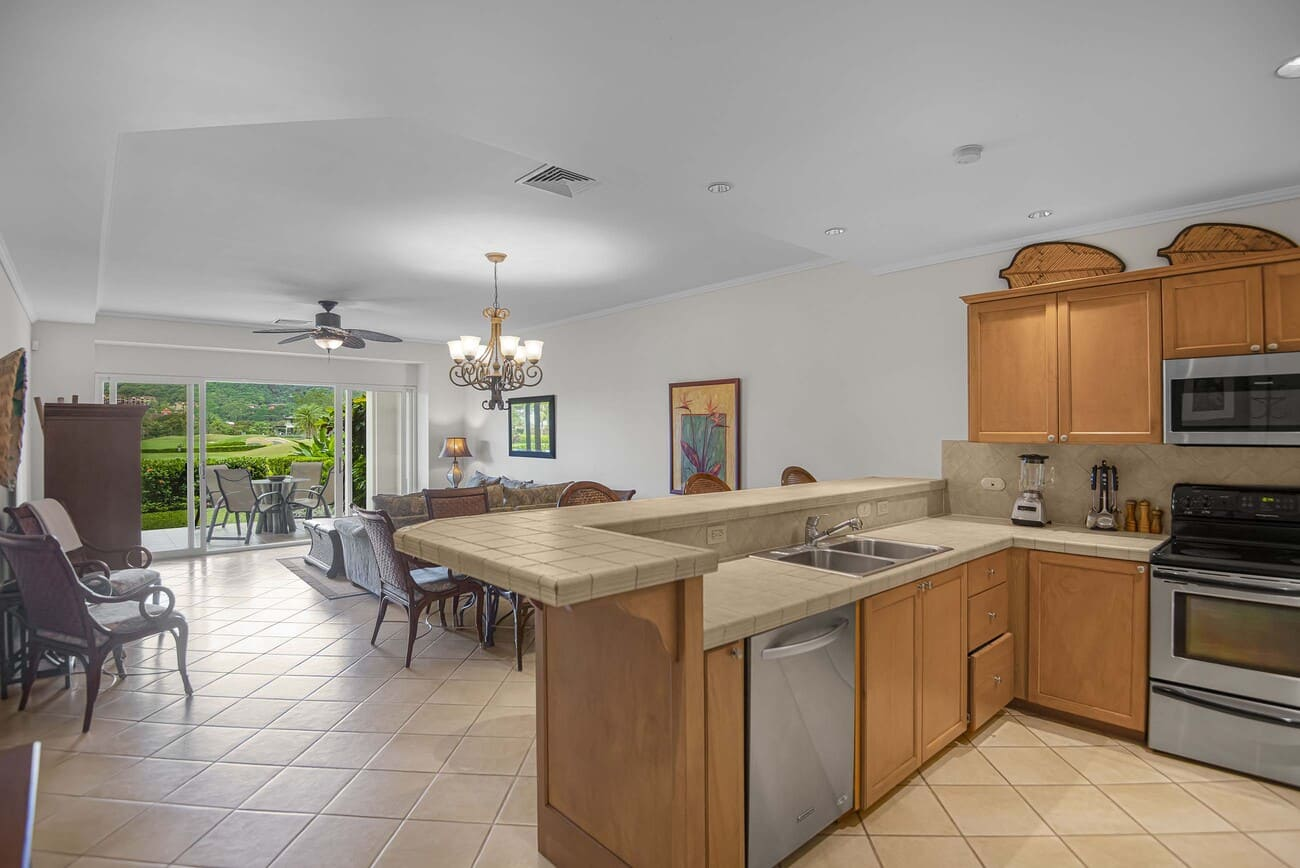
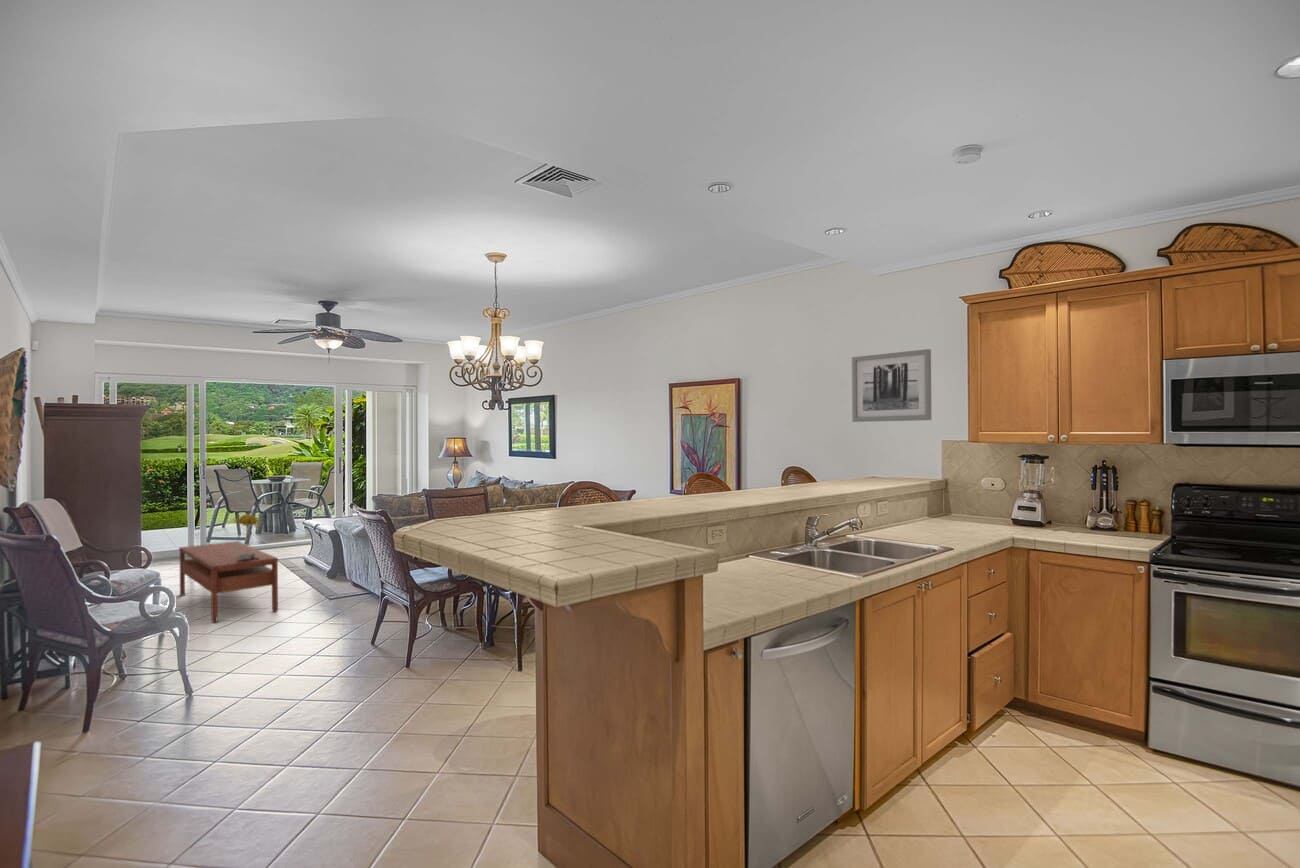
+ potted flower (247, 536)
+ wall art (889, 387)
+ coffee table (226, 577)
